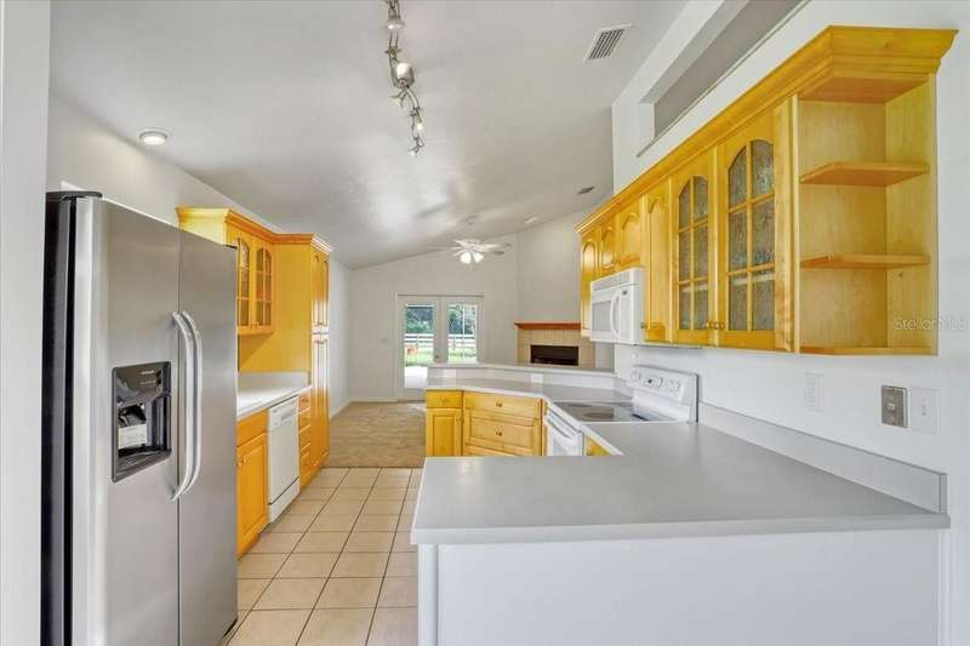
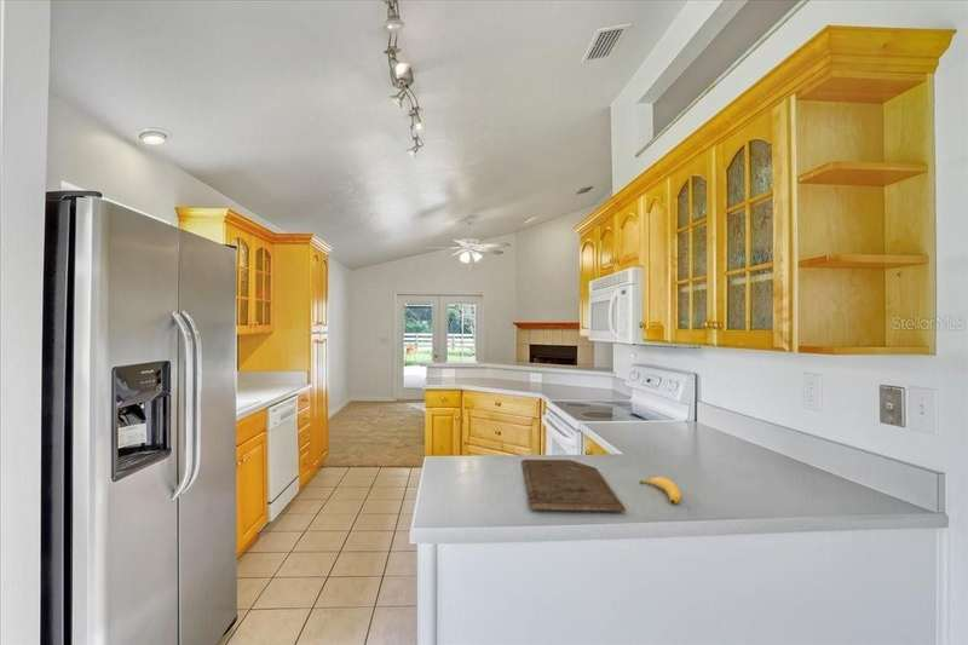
+ cutting board (565, 482)
+ banana (662, 486)
